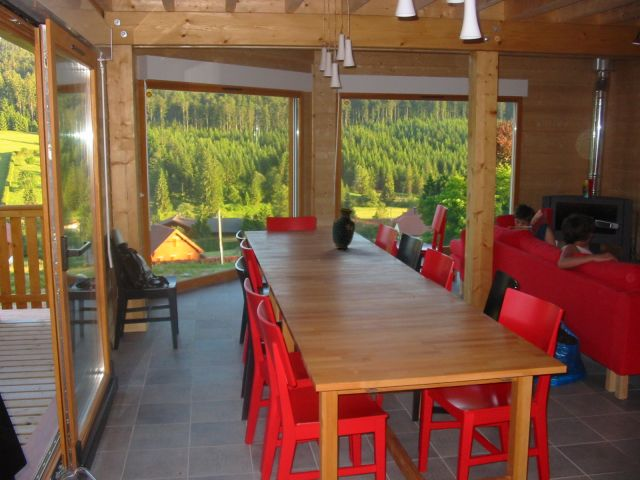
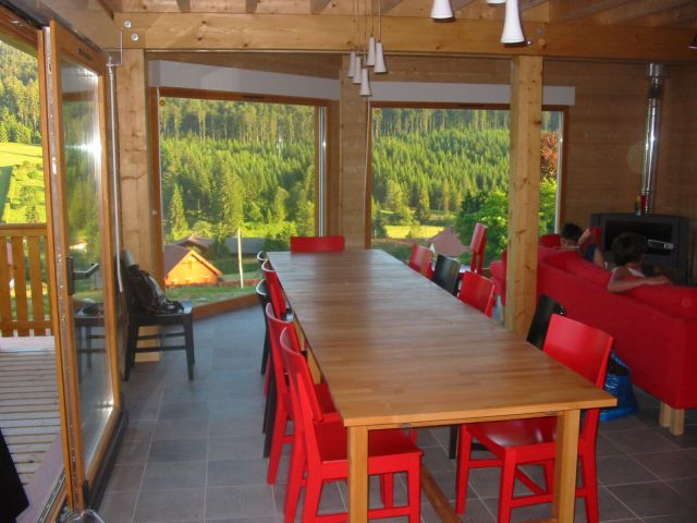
- vase (343, 228)
